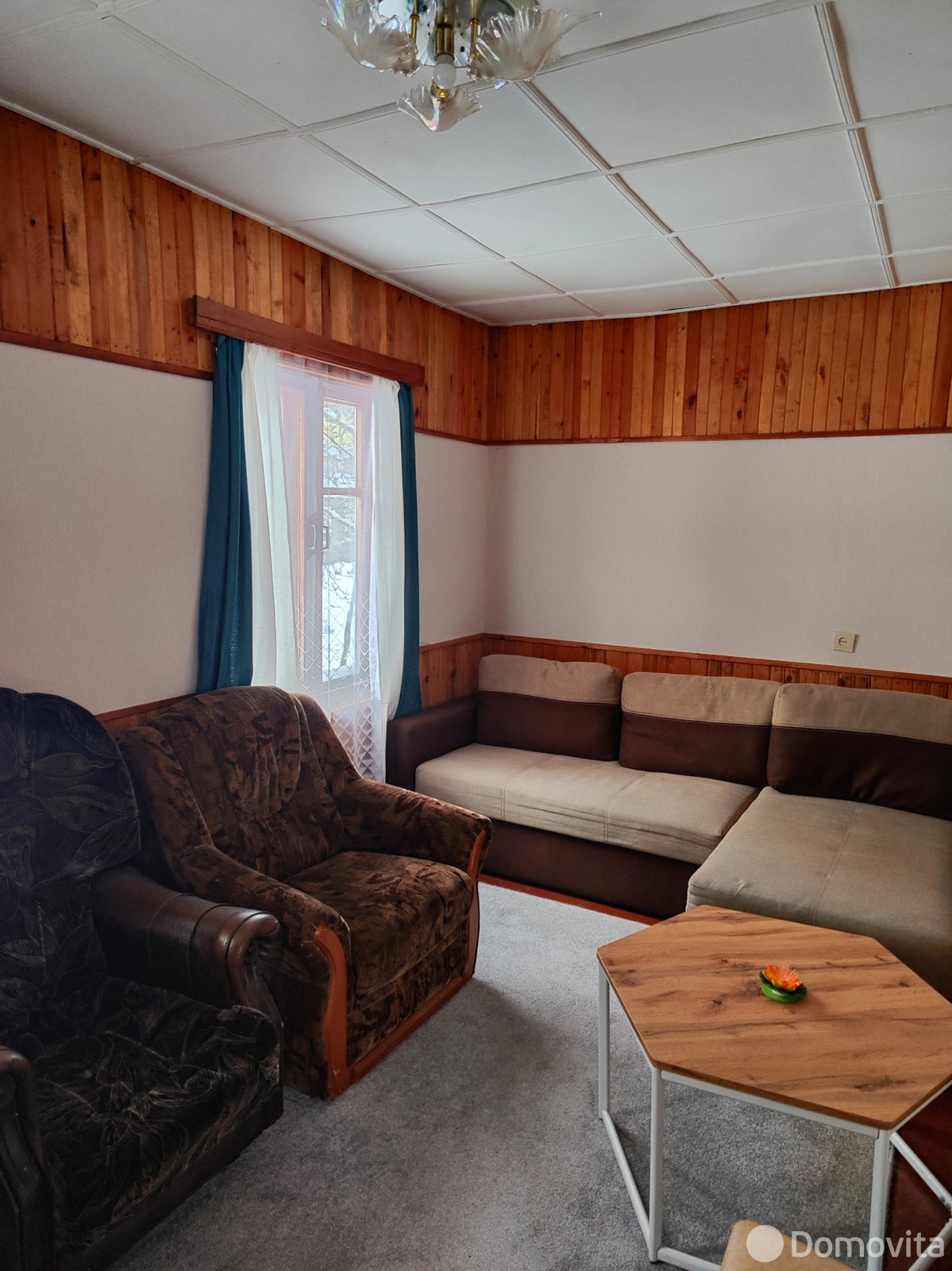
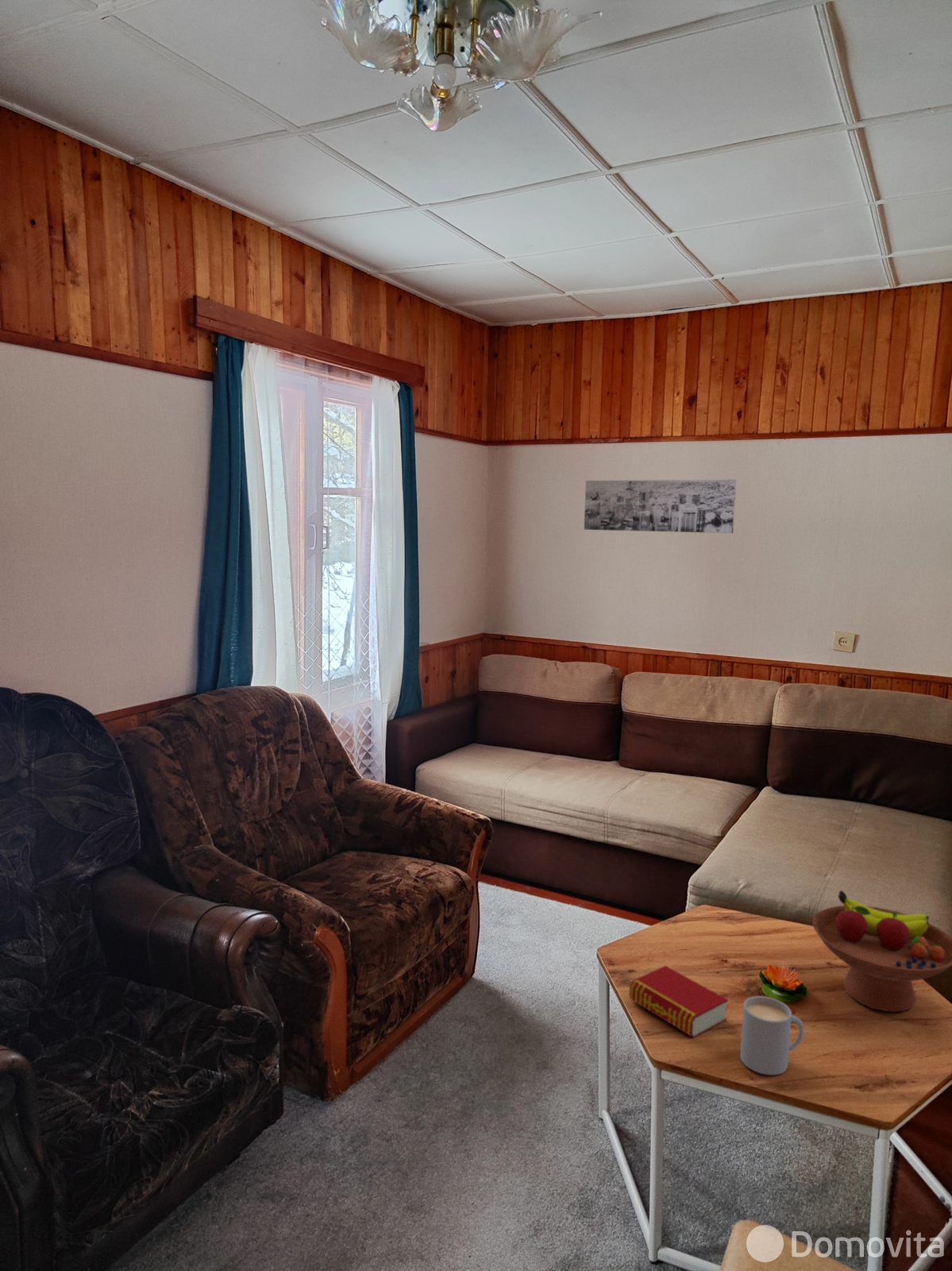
+ wall art (657, 505)
+ mug (771, 1035)
+ book (677, 1000)
+ fruit bowl (882, 953)
